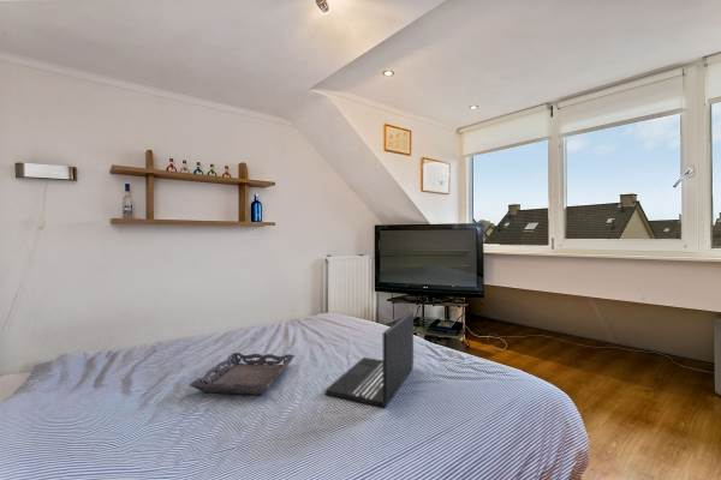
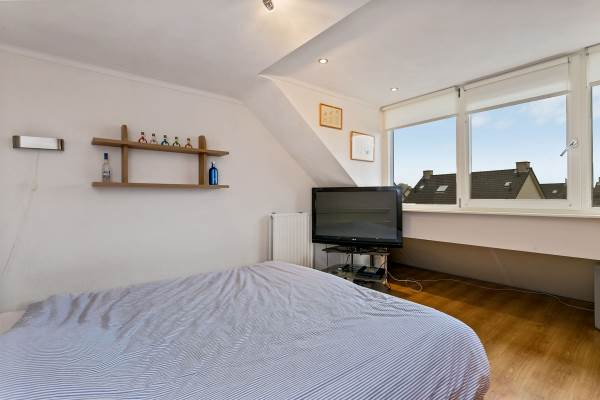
- laptop (368, 358)
- tray (248, 372)
